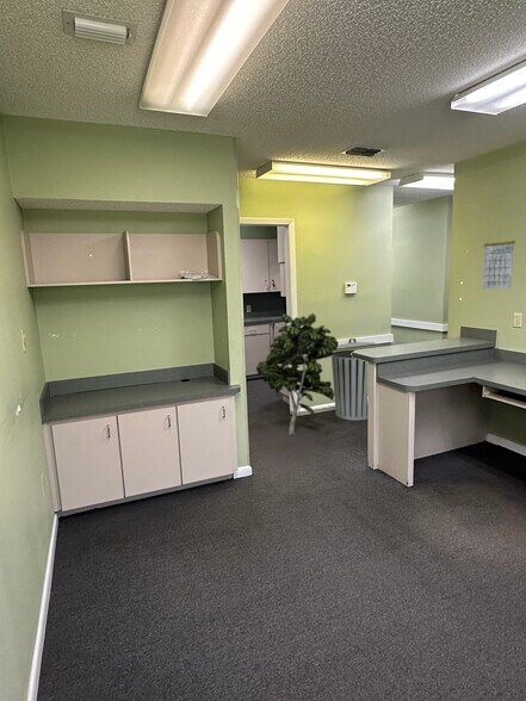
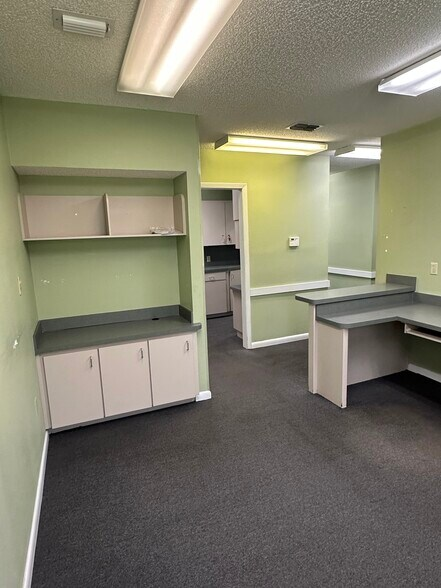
- calendar (497, 260)
- indoor plant (295, 373)
- trash can (353, 377)
